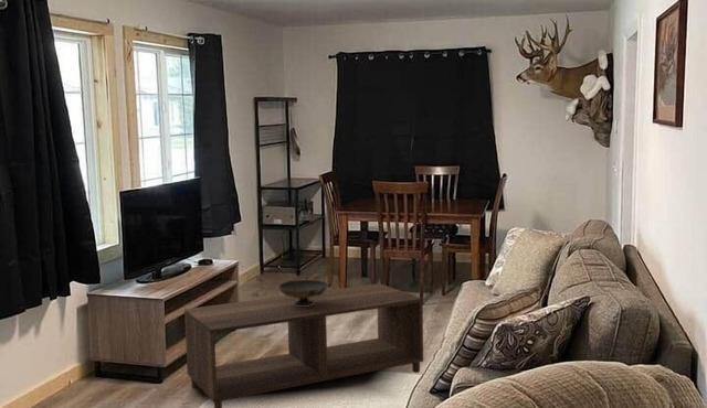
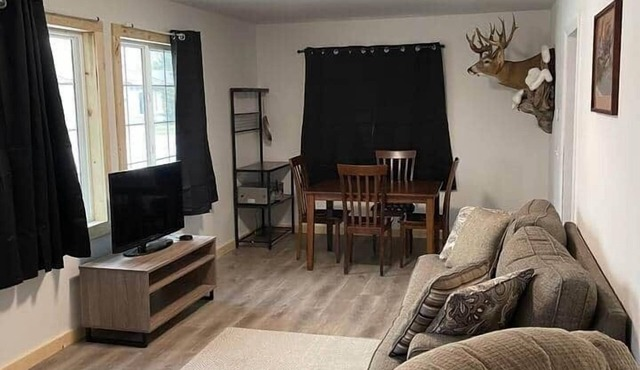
- coffee table (306, 341)
- decorative bowl (303, 293)
